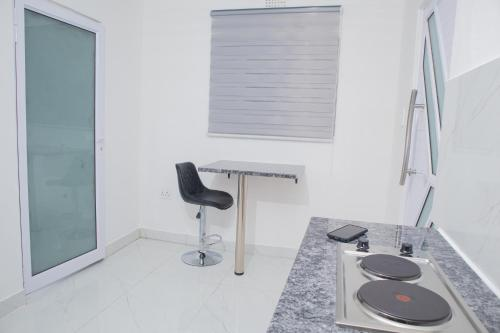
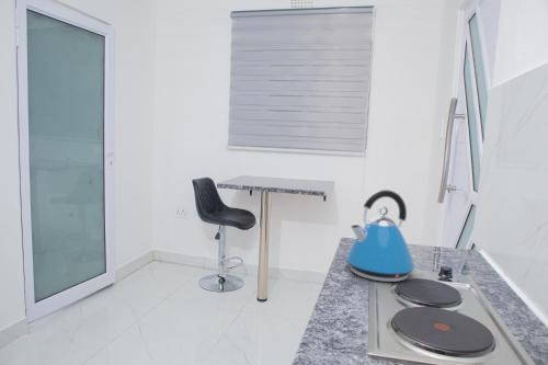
+ kettle (384, 230)
